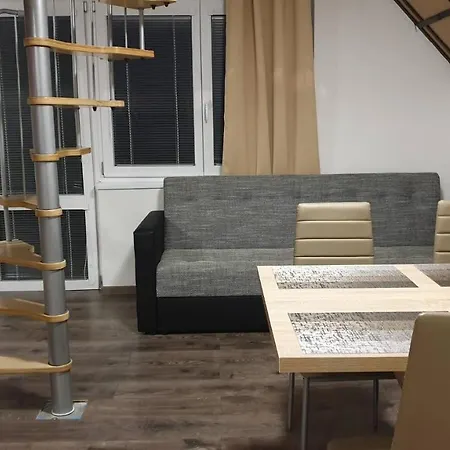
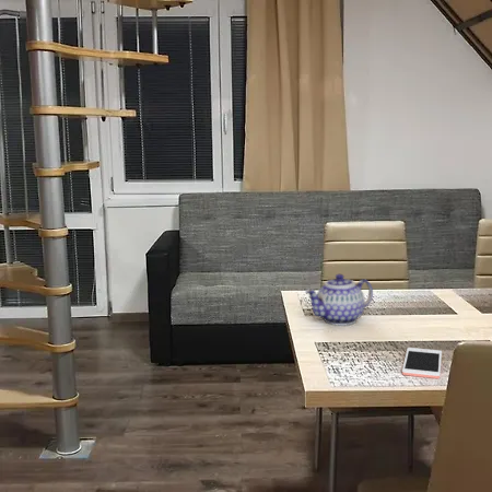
+ cell phone (422, 362)
+ teapot (339, 297)
